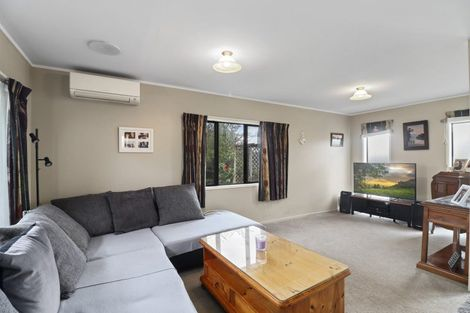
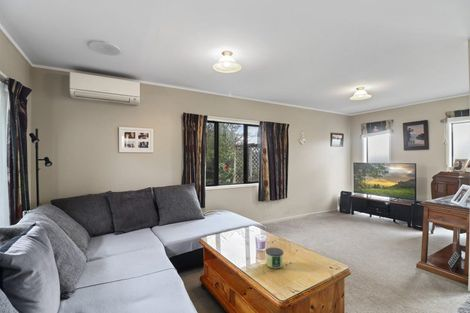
+ candle (274, 258)
